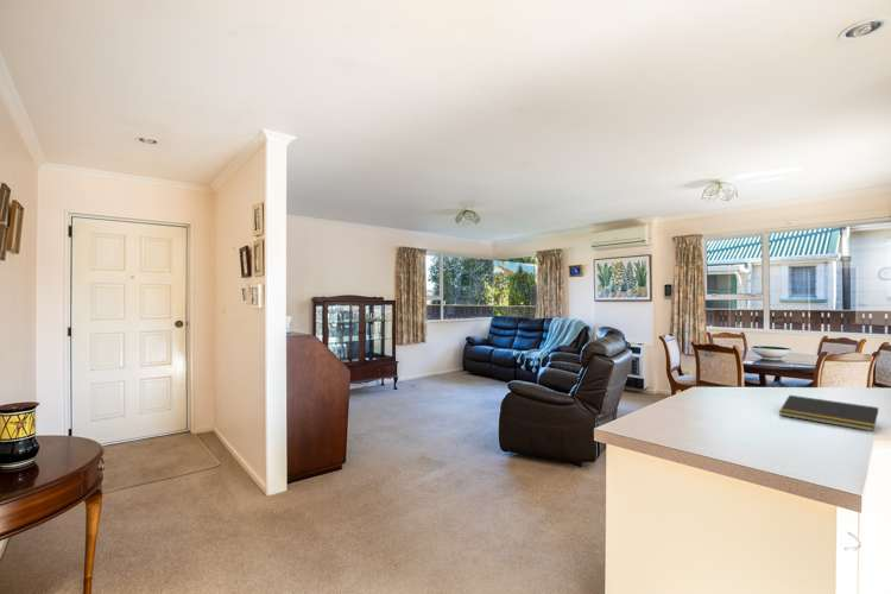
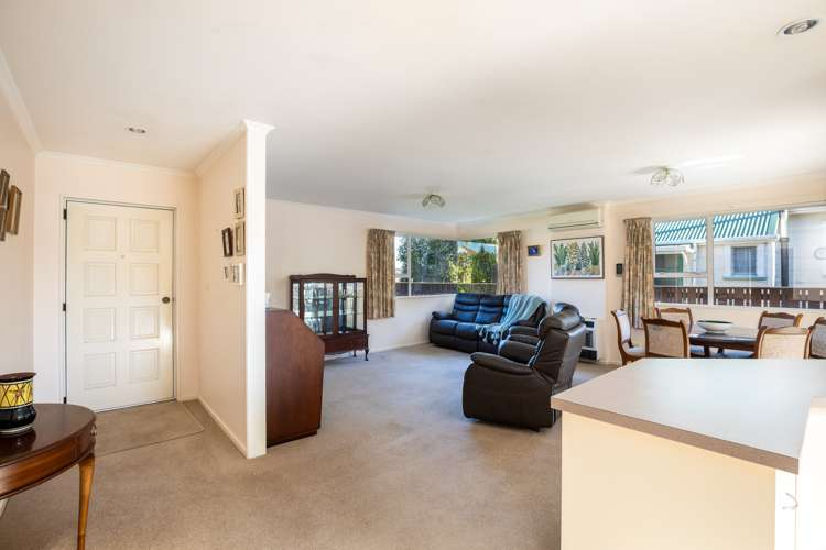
- notepad (827, 411)
